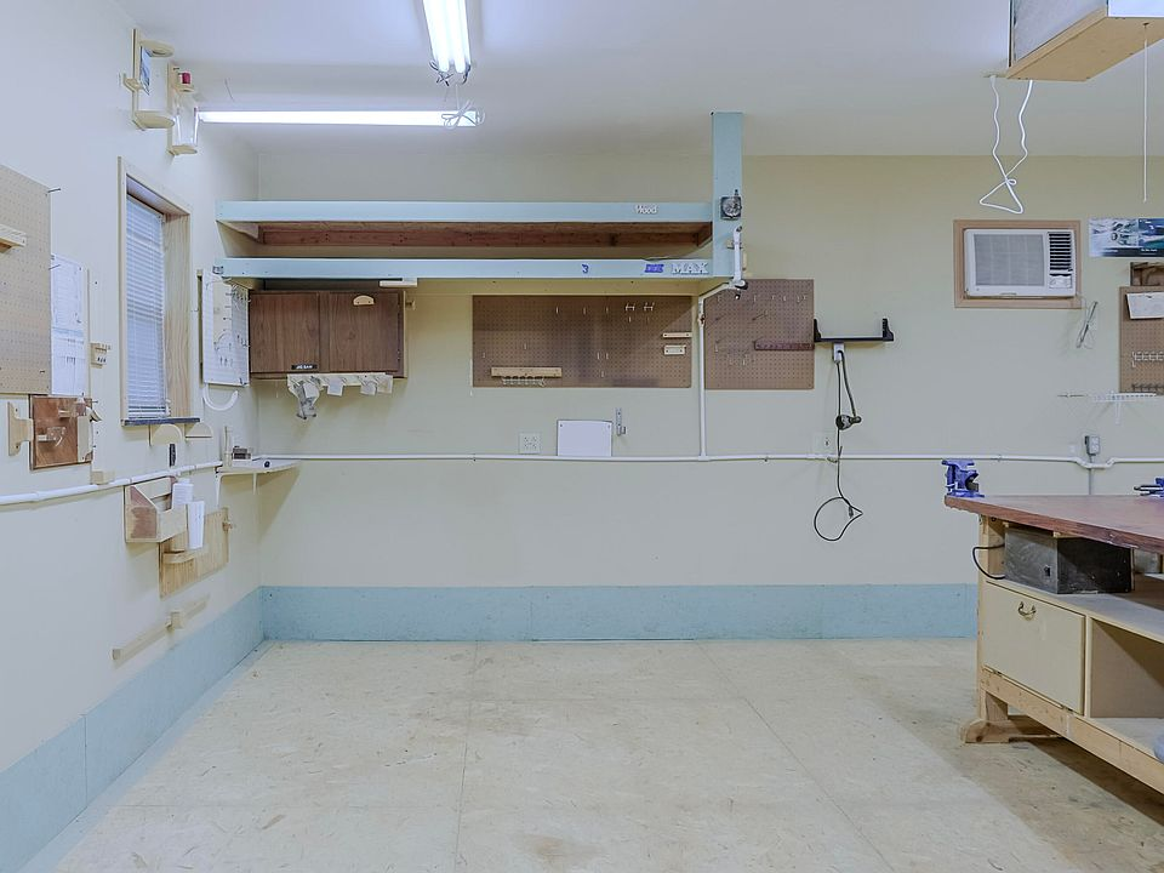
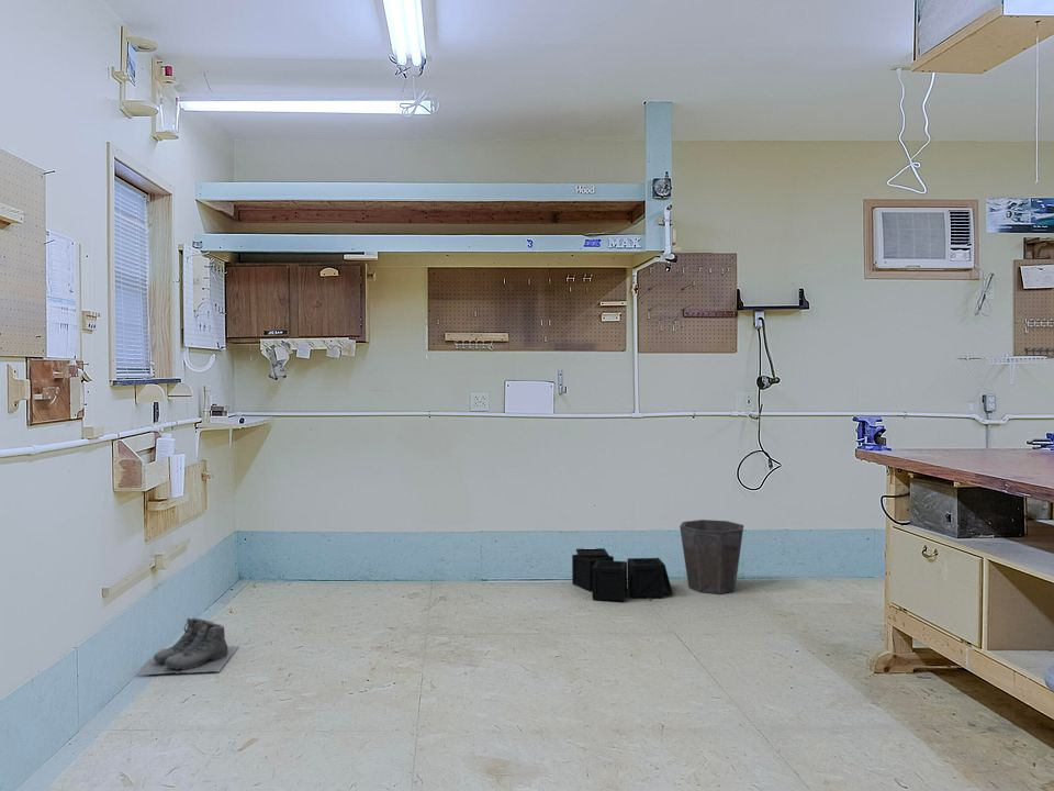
+ storage bin (620, 573)
+ waste bin (711, 556)
+ boots (189, 639)
